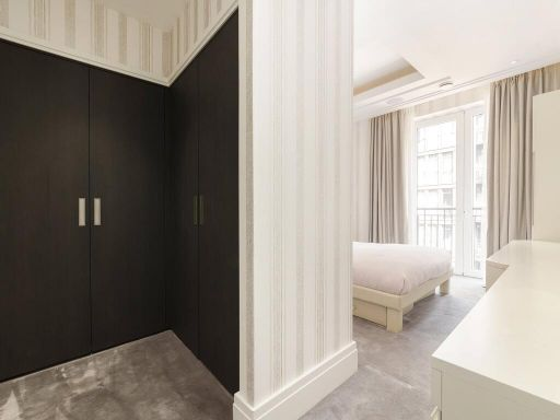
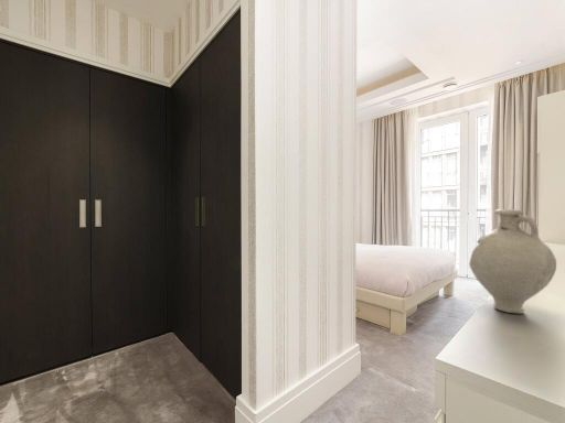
+ decorative vase (508, 259)
